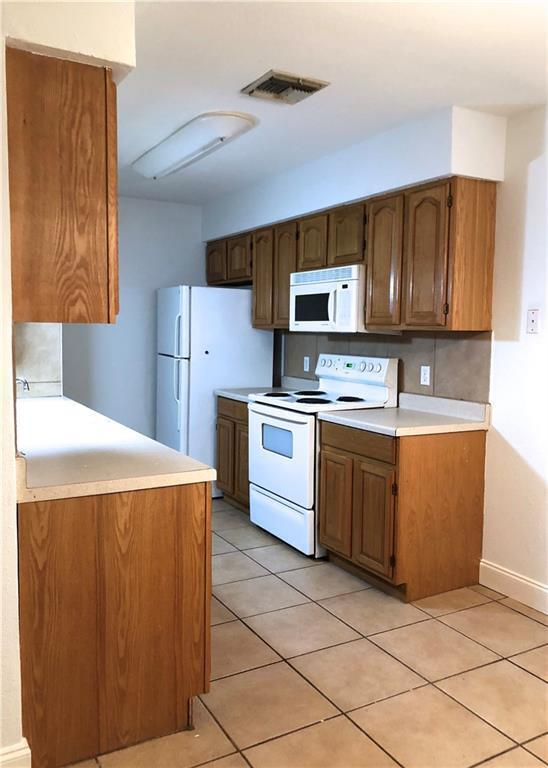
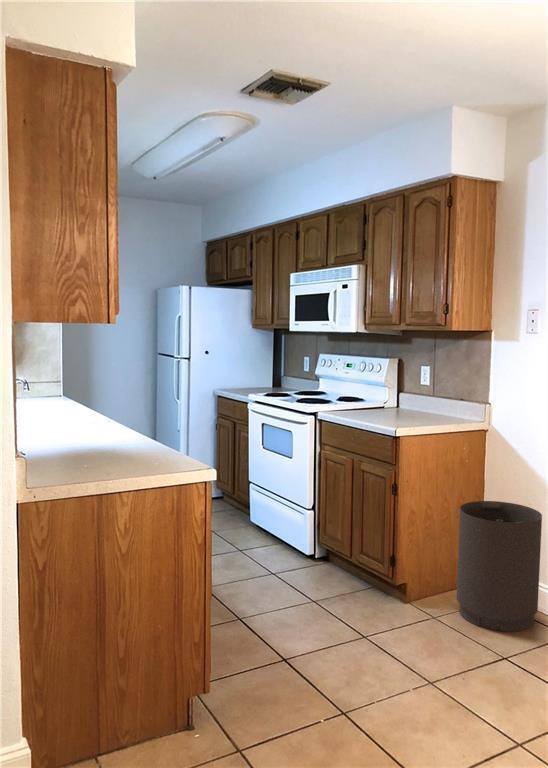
+ trash can (497, 563)
